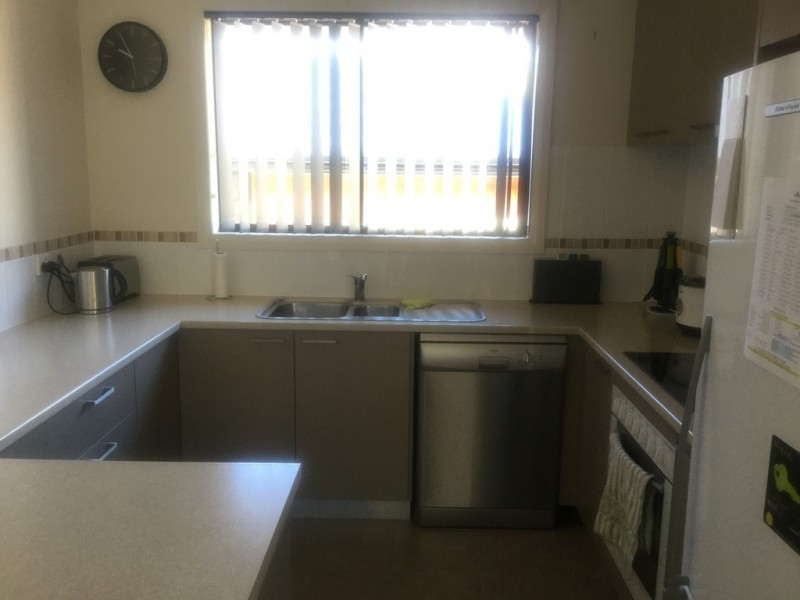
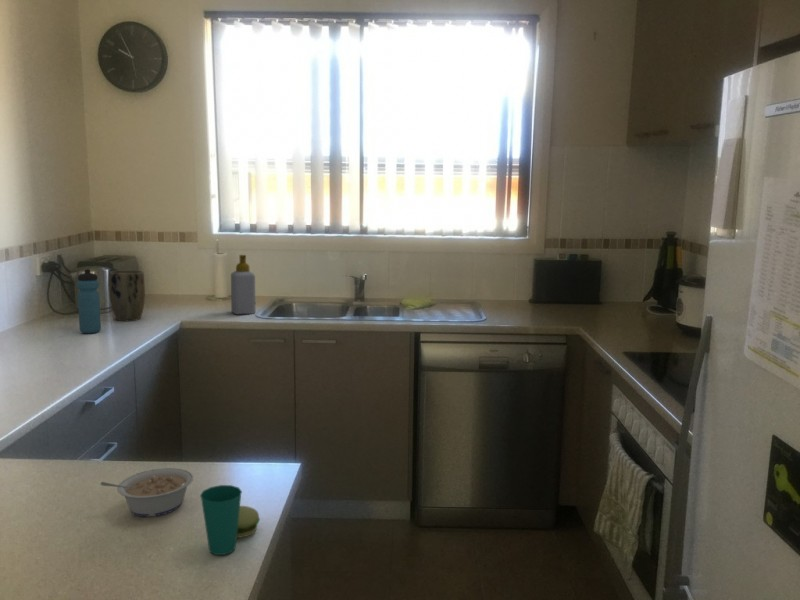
+ plant pot (127, 295)
+ soap bottle (243, 284)
+ cup (230, 512)
+ legume (153, 492)
+ water bottle (88, 300)
